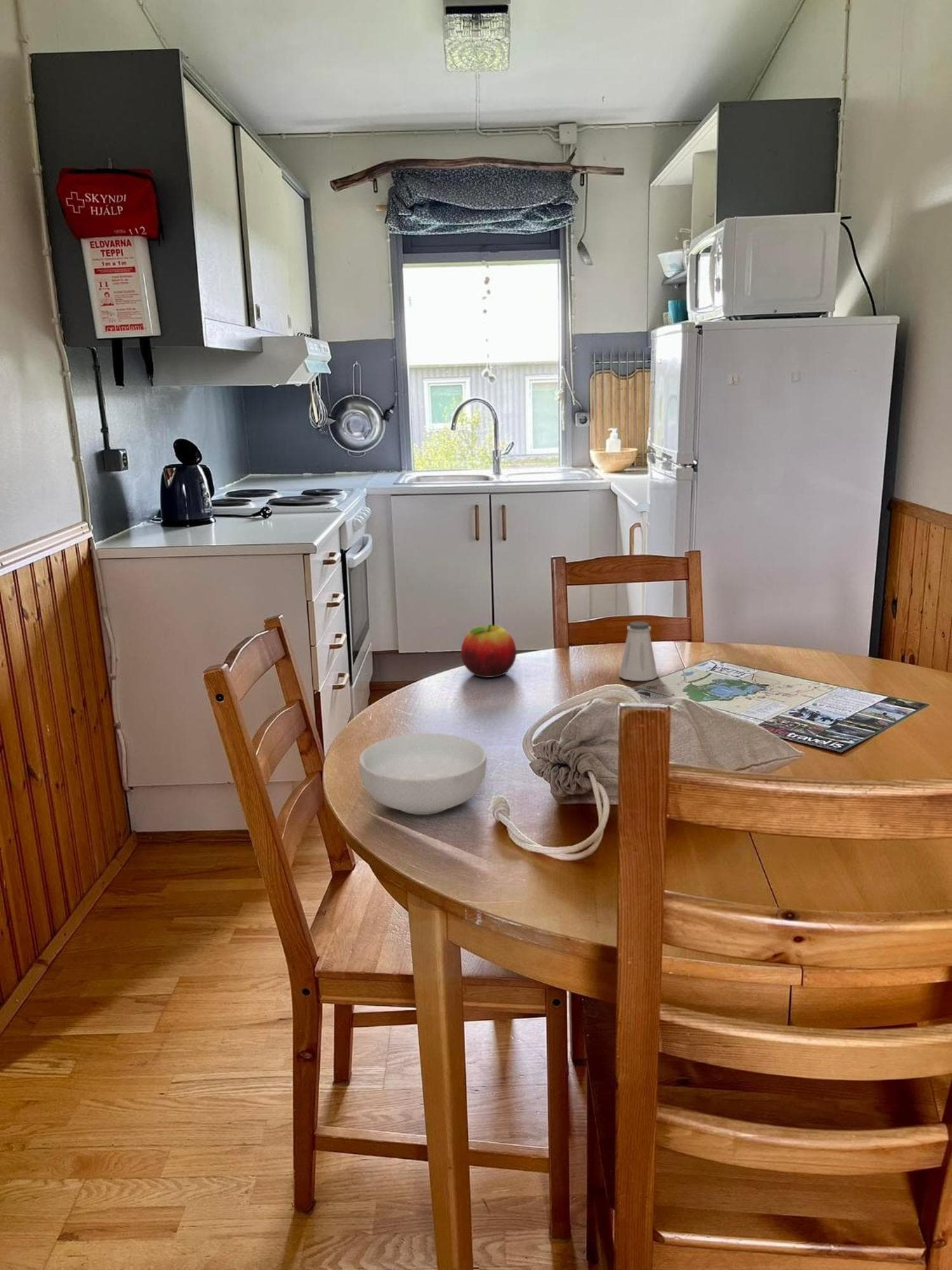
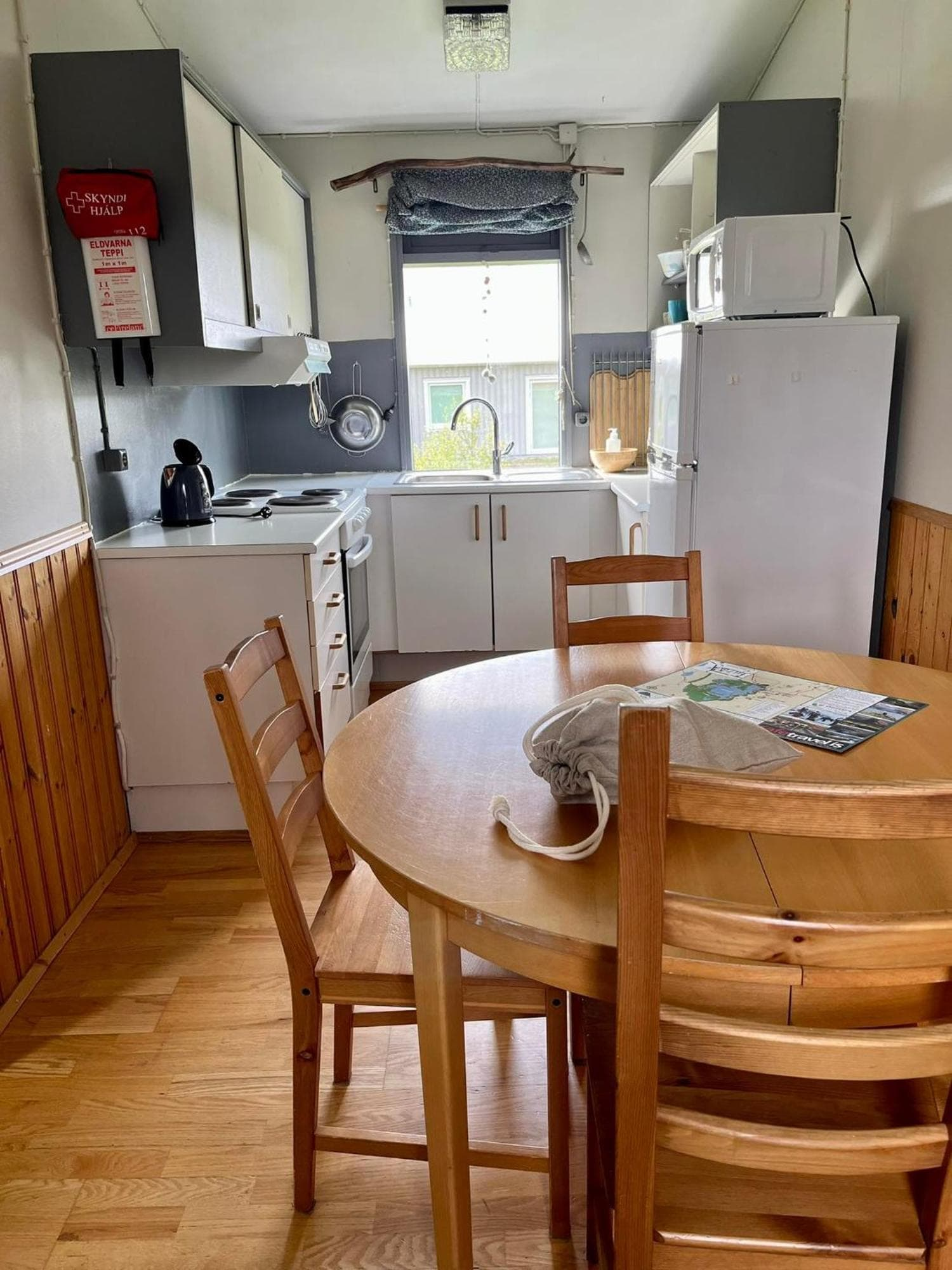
- cereal bowl (423, 779)
- saltshaker (638, 650)
- fruit (488, 649)
